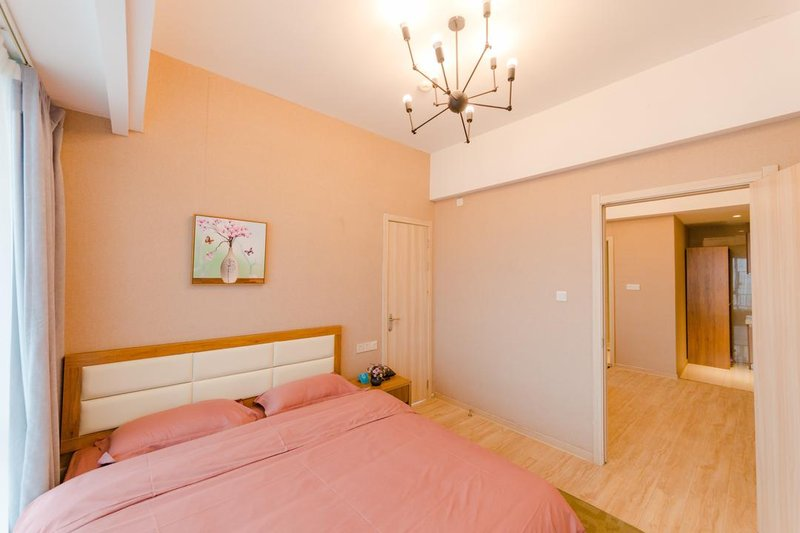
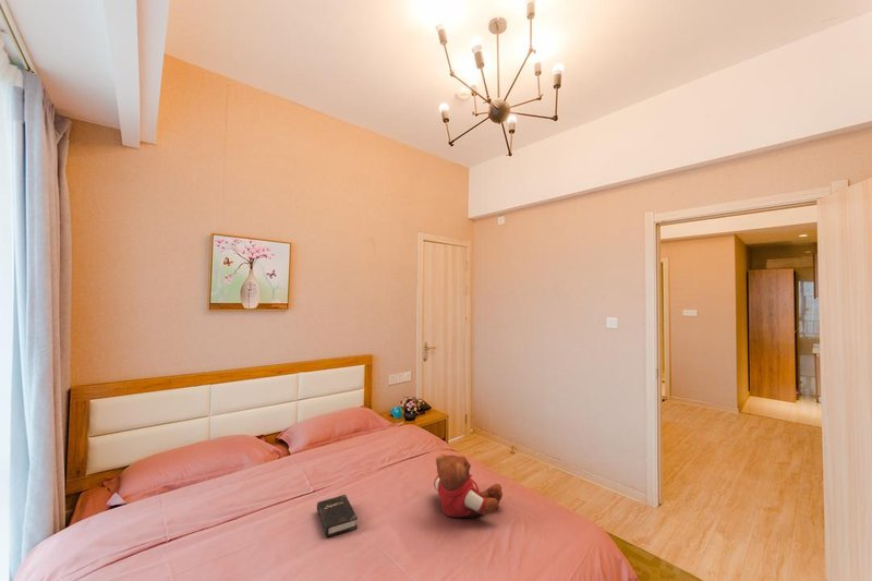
+ teddy bear (464, 477)
+ hardback book (336, 515)
